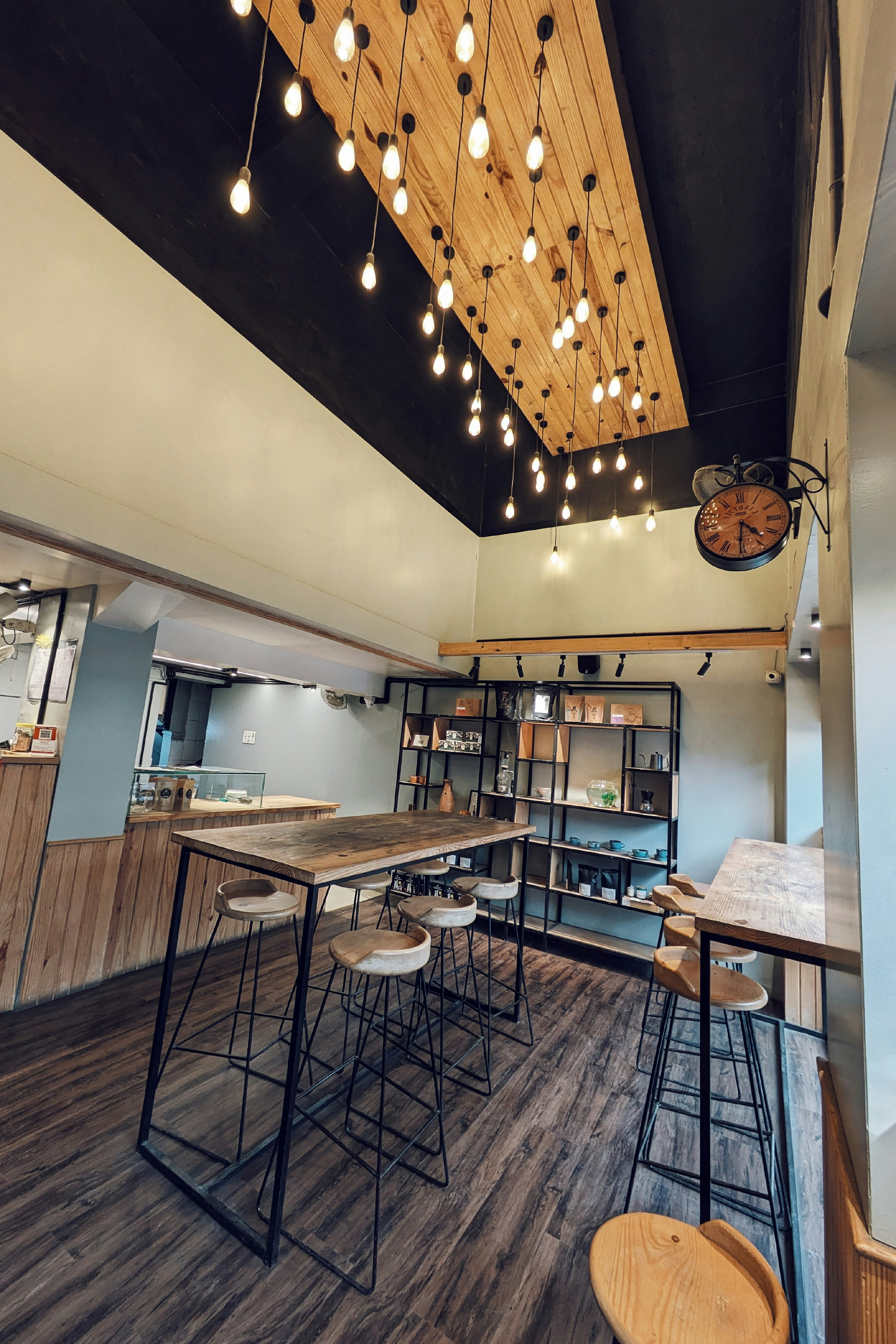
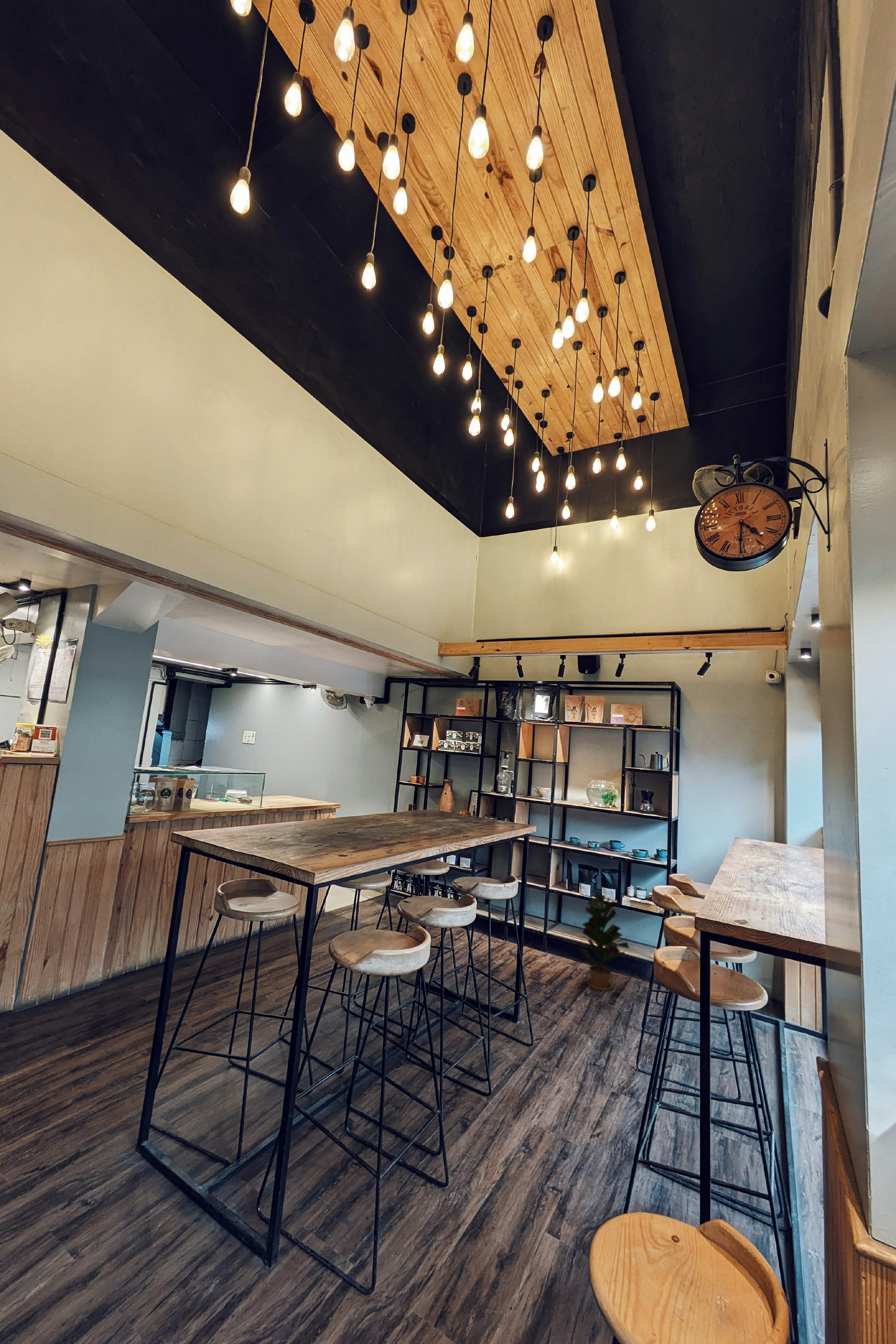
+ potted plant (605, 943)
